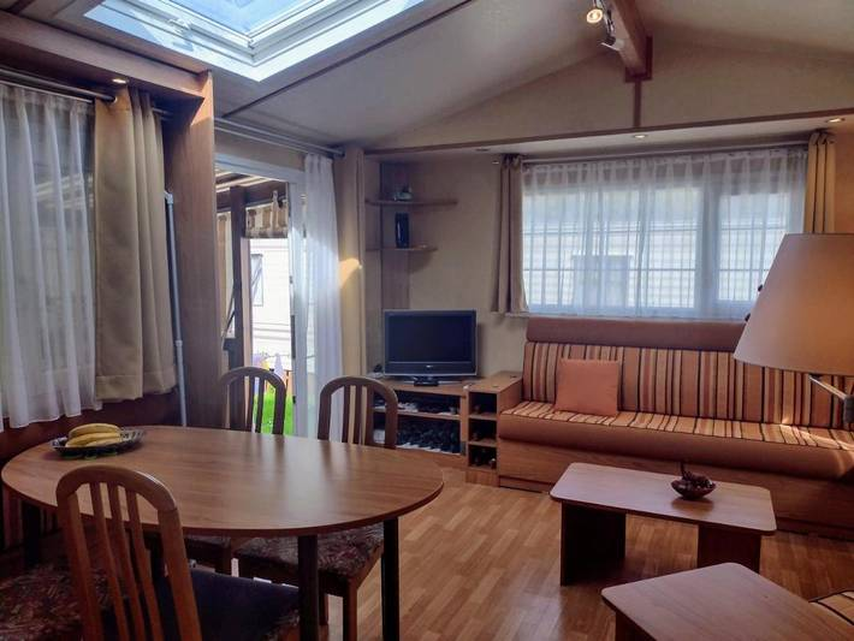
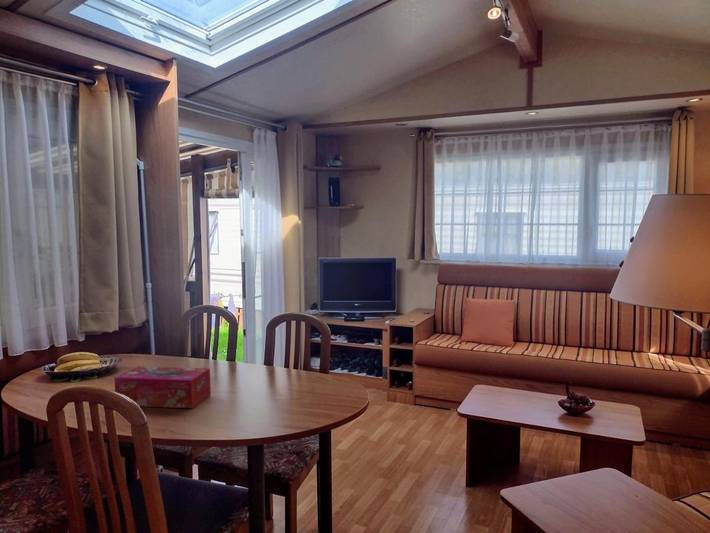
+ tissue box (163, 386)
